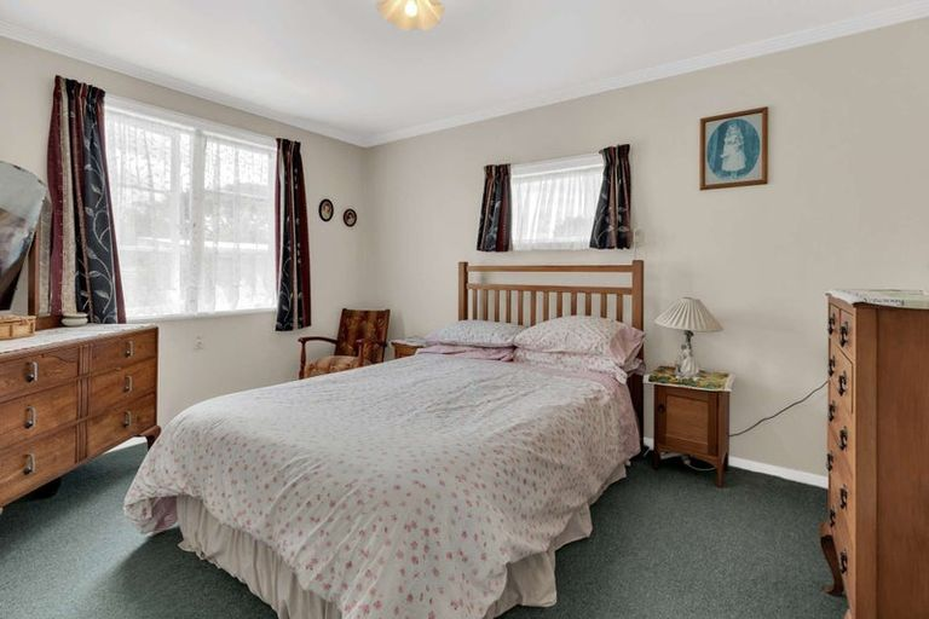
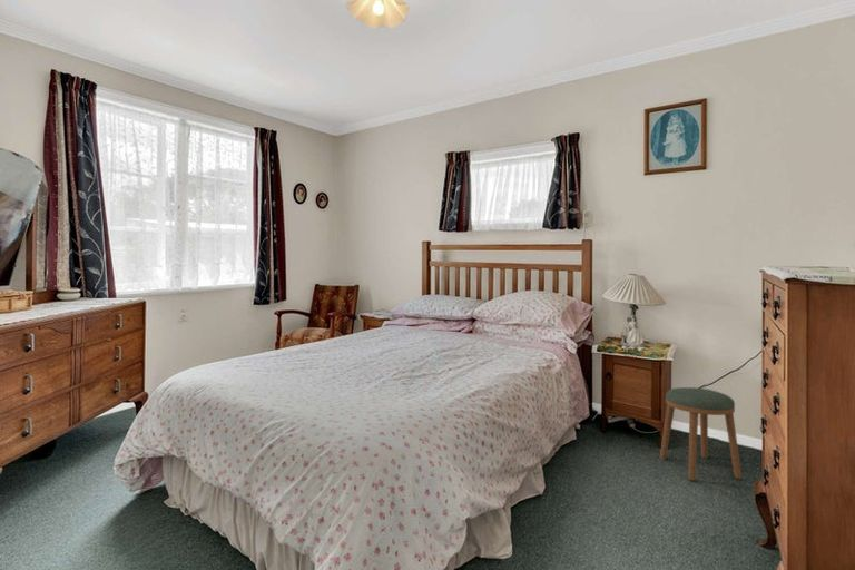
+ stool (697, 429)
